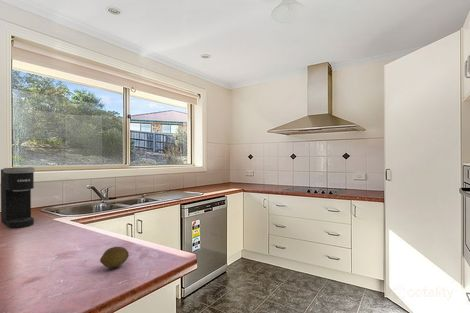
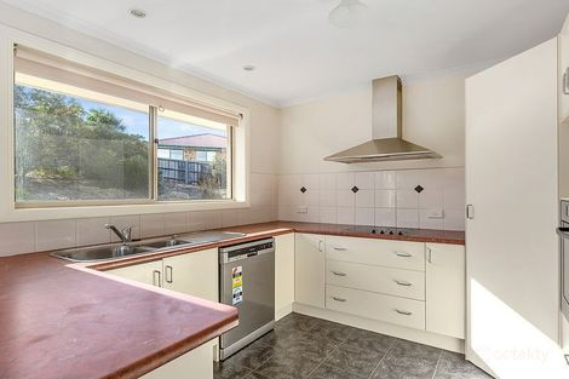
- coffee maker (17, 195)
- fruit (114, 257)
